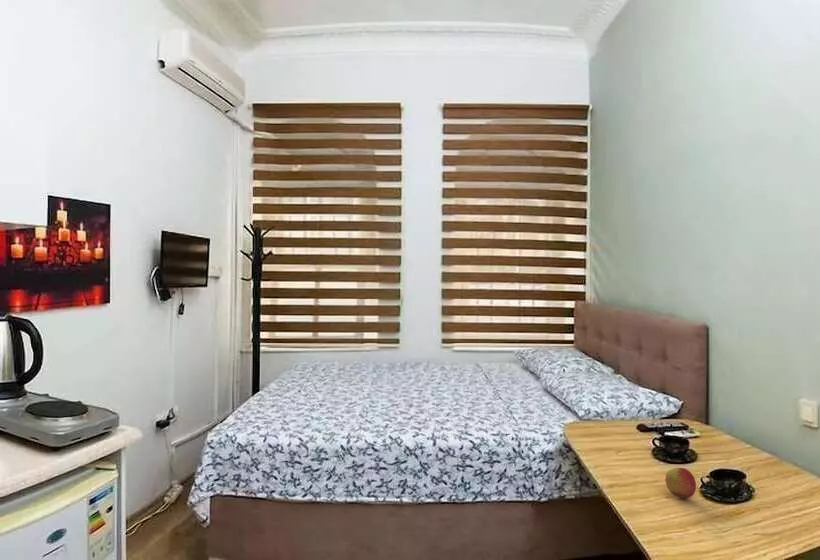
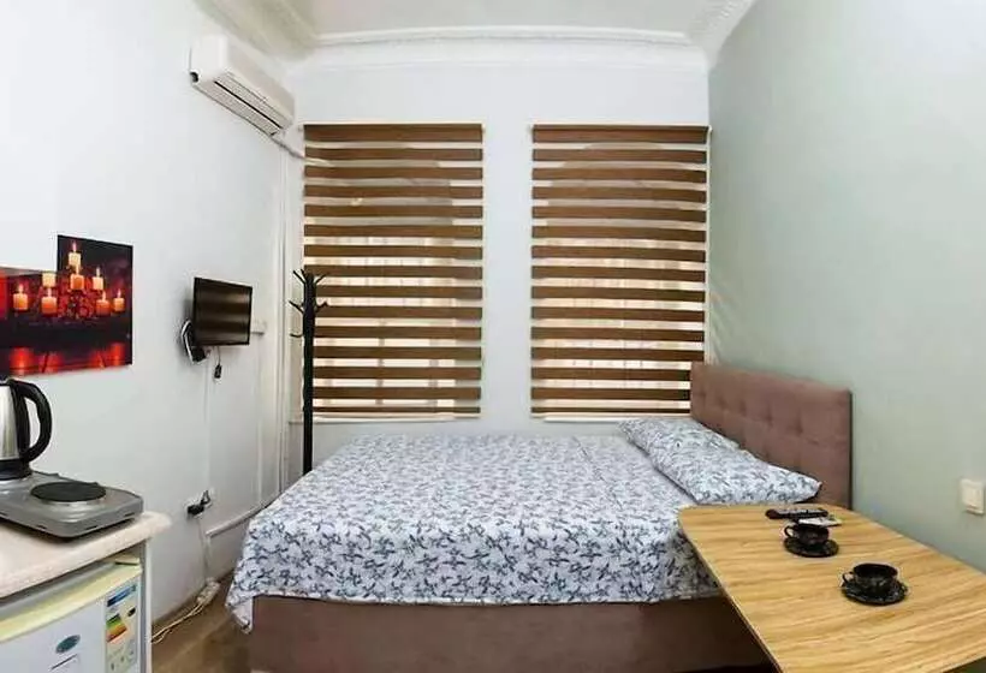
- apple (680, 482)
